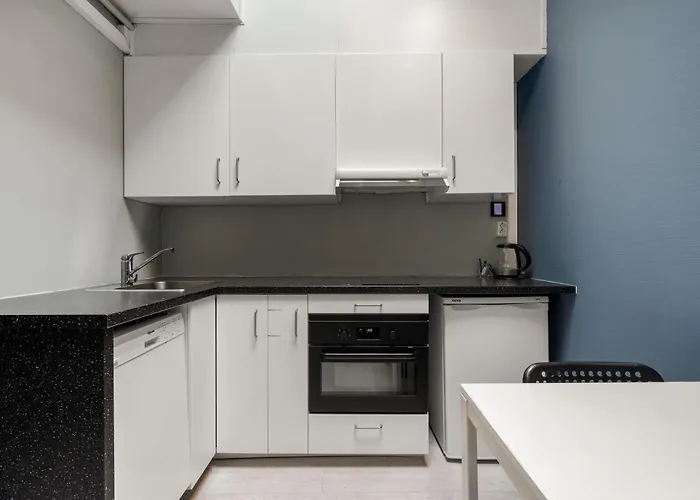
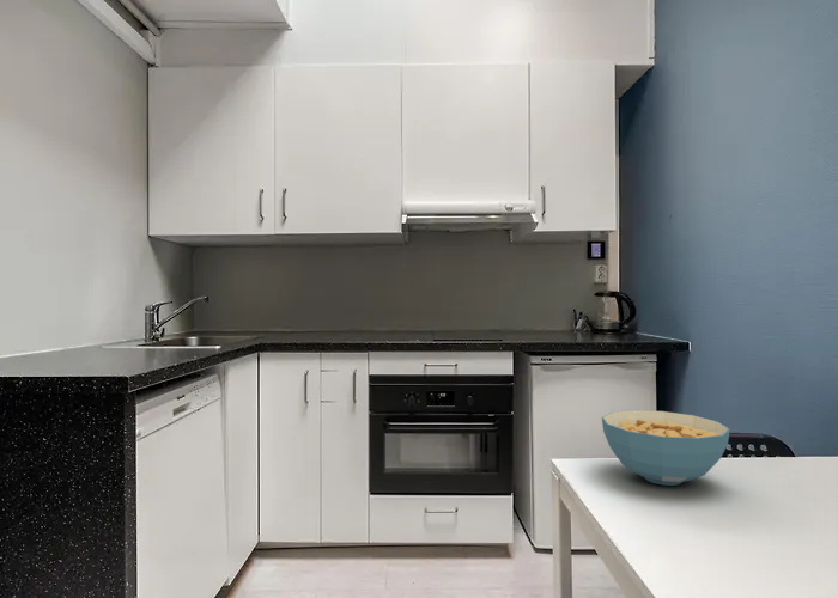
+ cereal bowl (662, 451)
